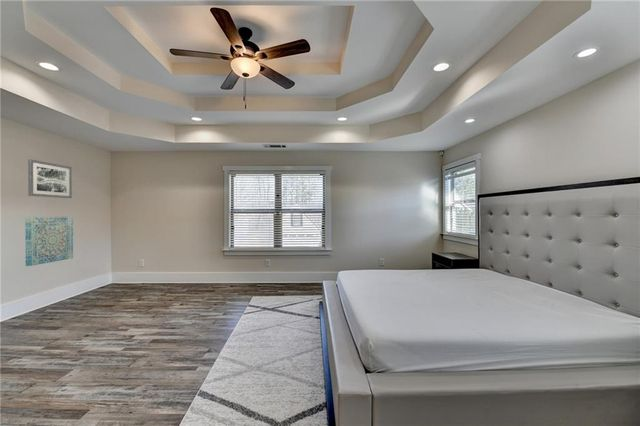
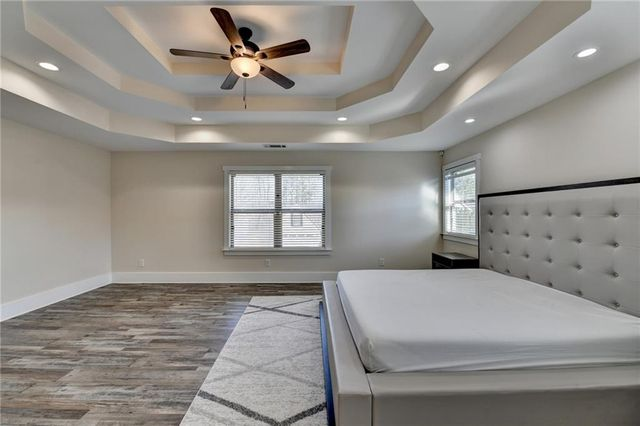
- wall art (51, 180)
- wall art (51, 239)
